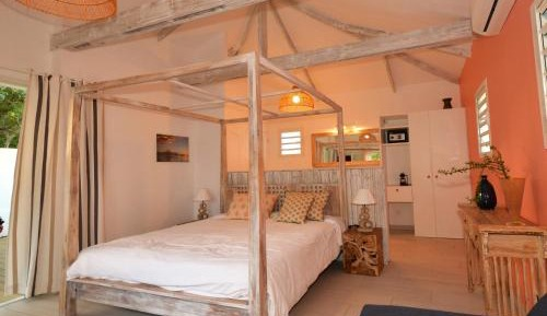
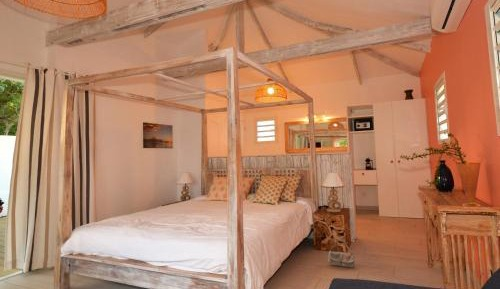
+ bag (340, 252)
